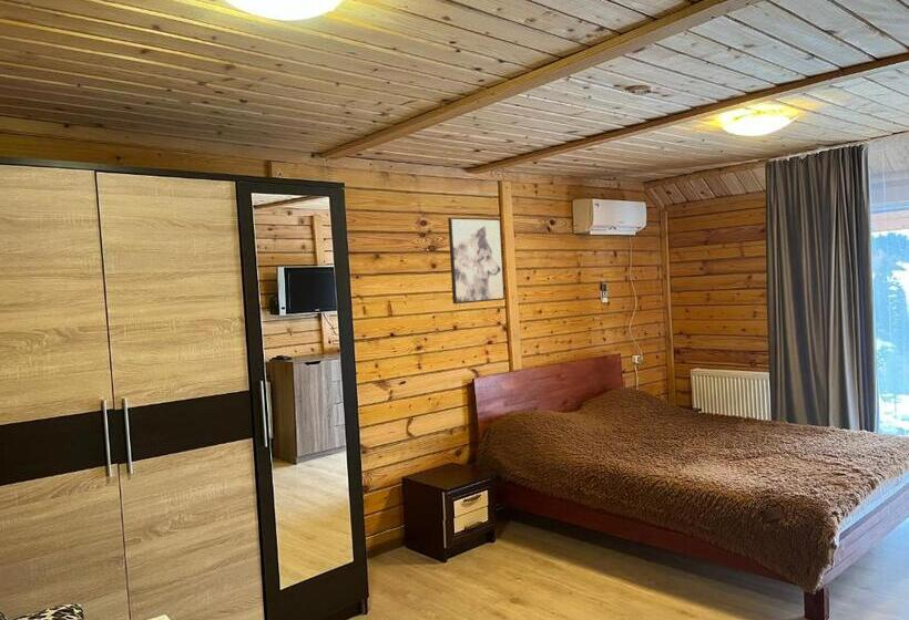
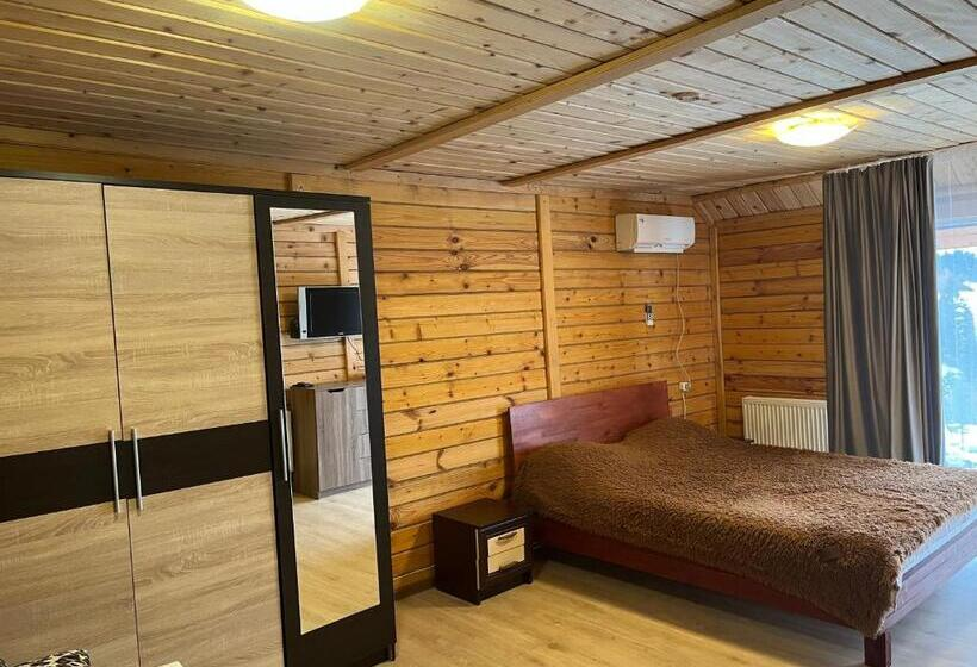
- wall art (477, 259)
